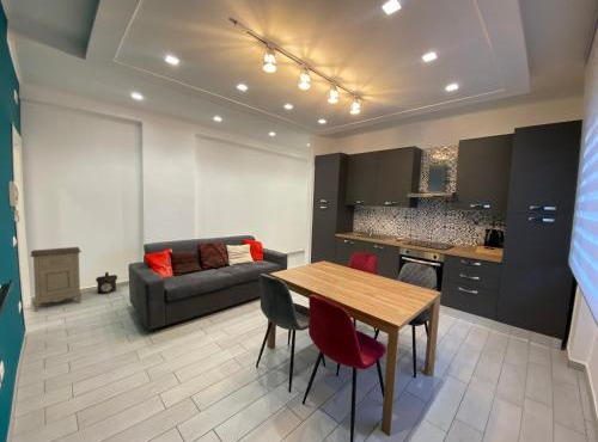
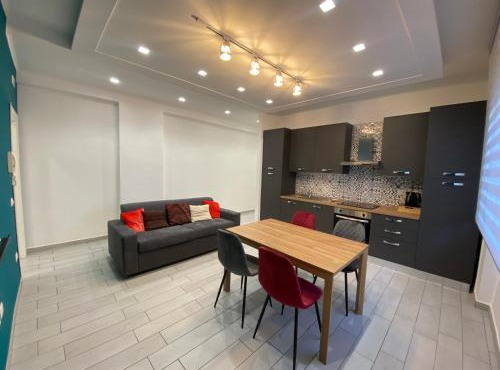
- nightstand (57, 277)
- lantern (106, 282)
